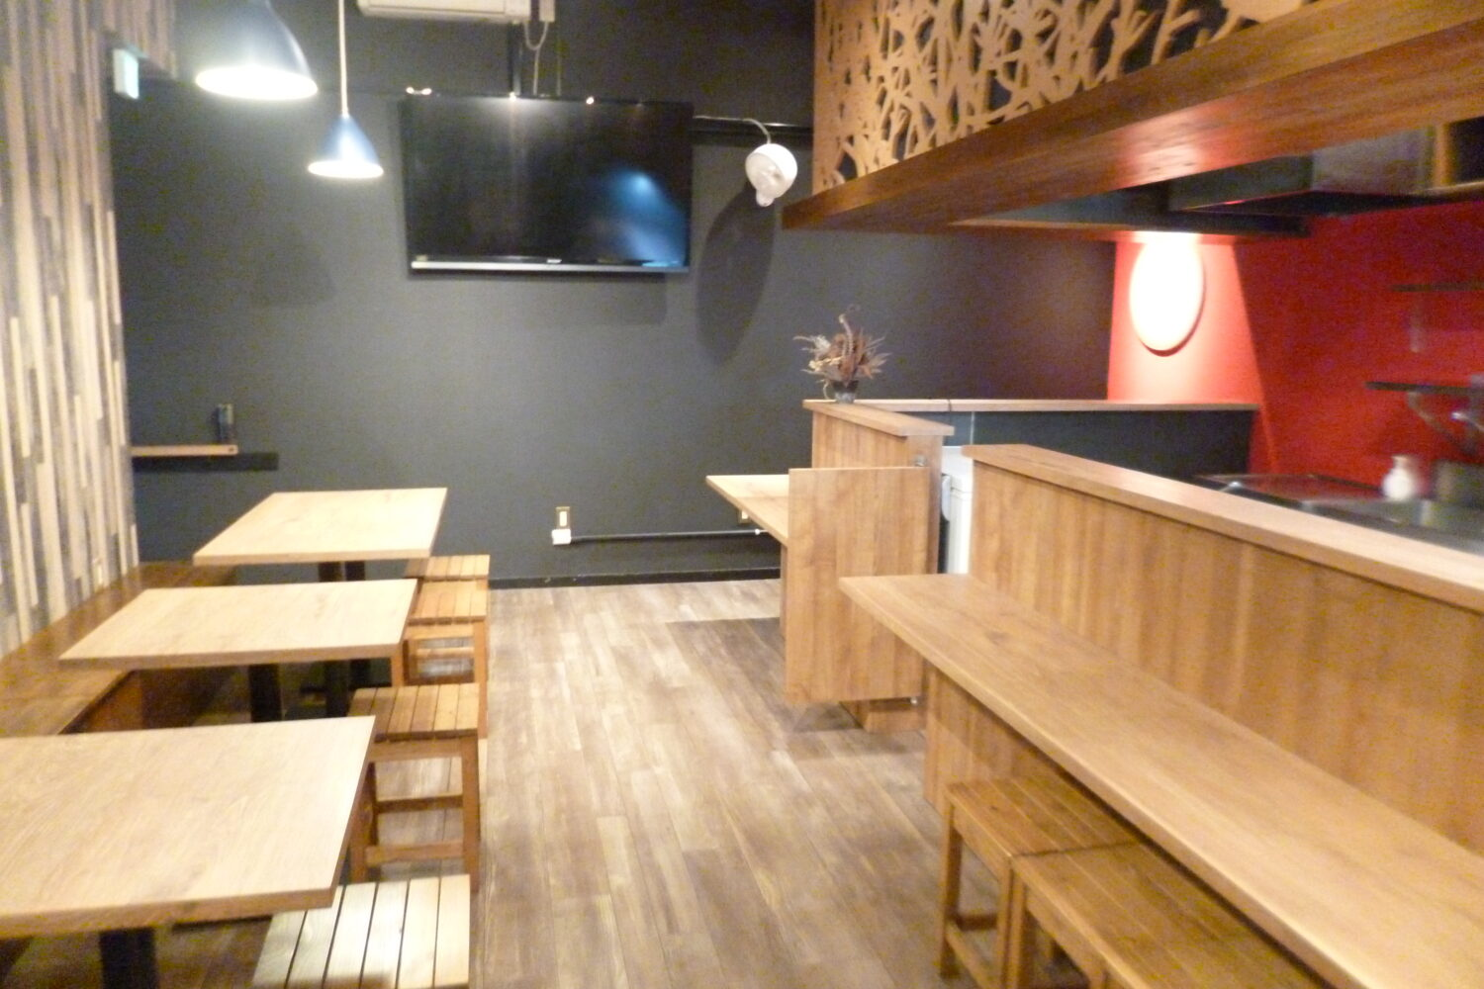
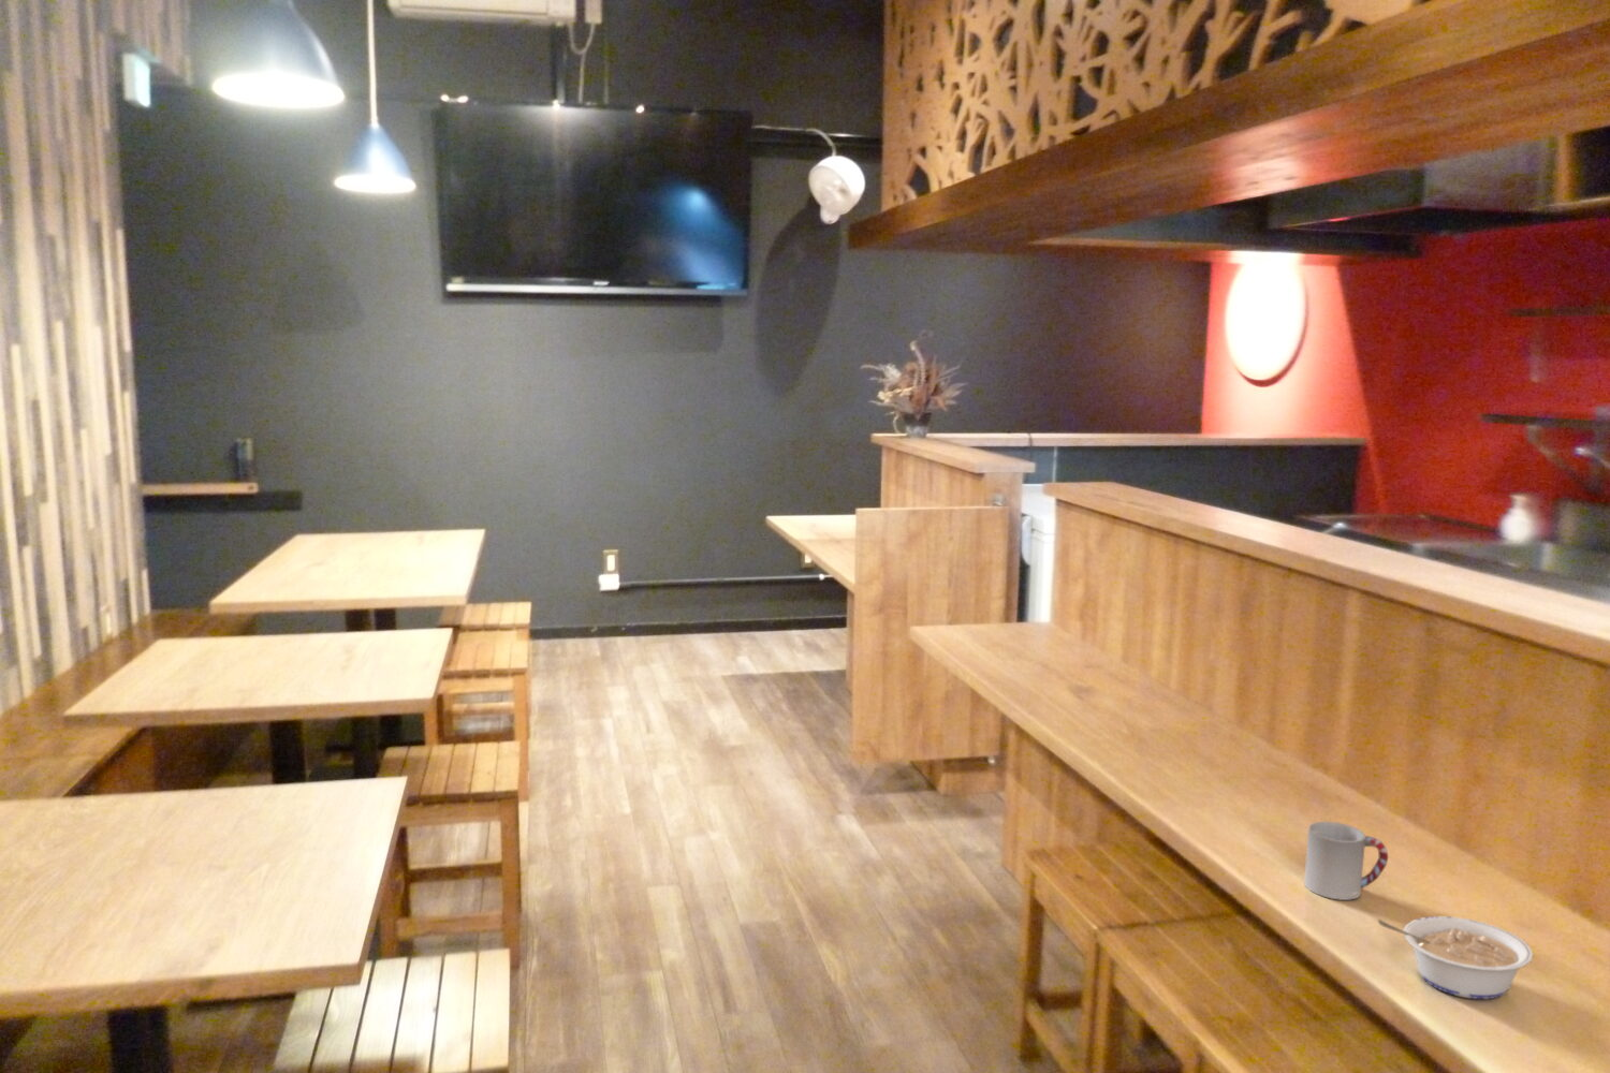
+ cup (1346, 861)
+ legume (1460, 957)
